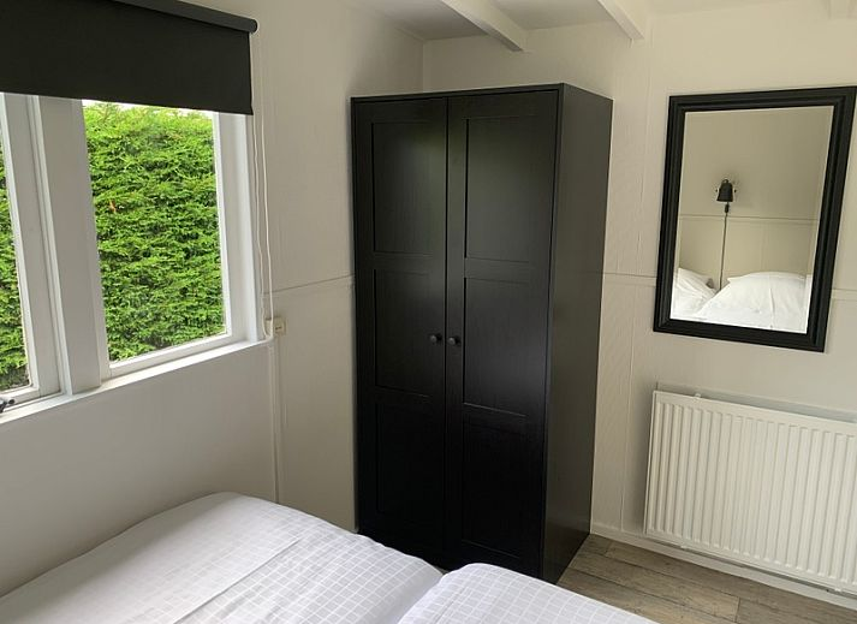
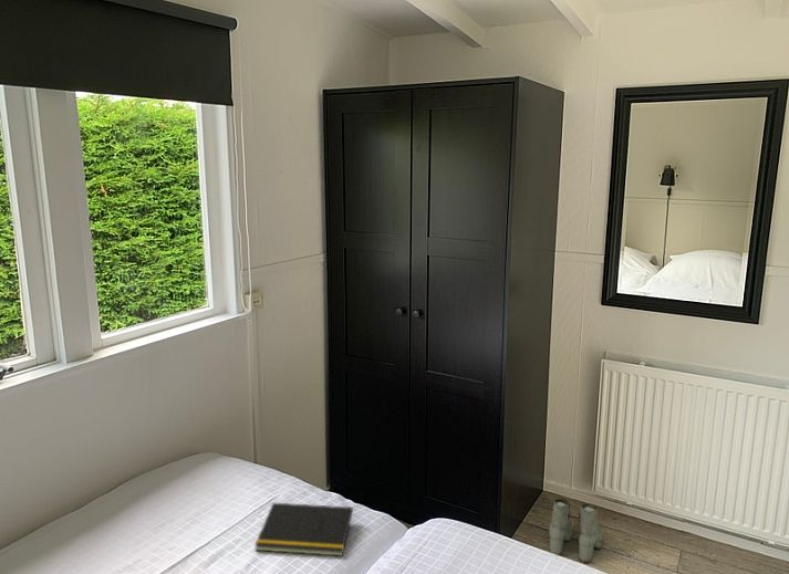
+ boots (578, 523)
+ notepad (305, 528)
